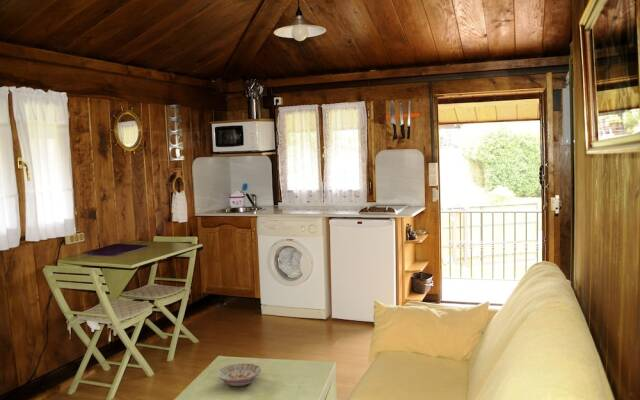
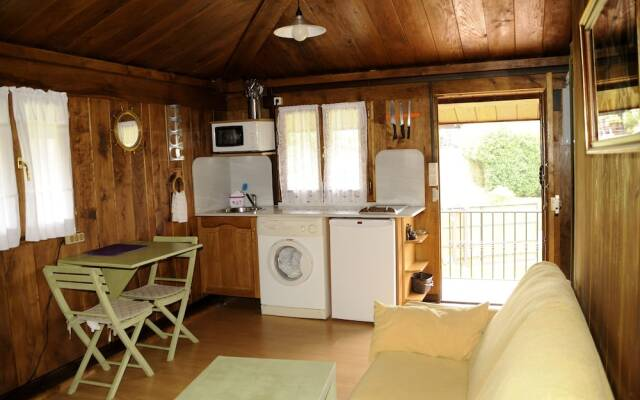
- bowl (239, 376)
